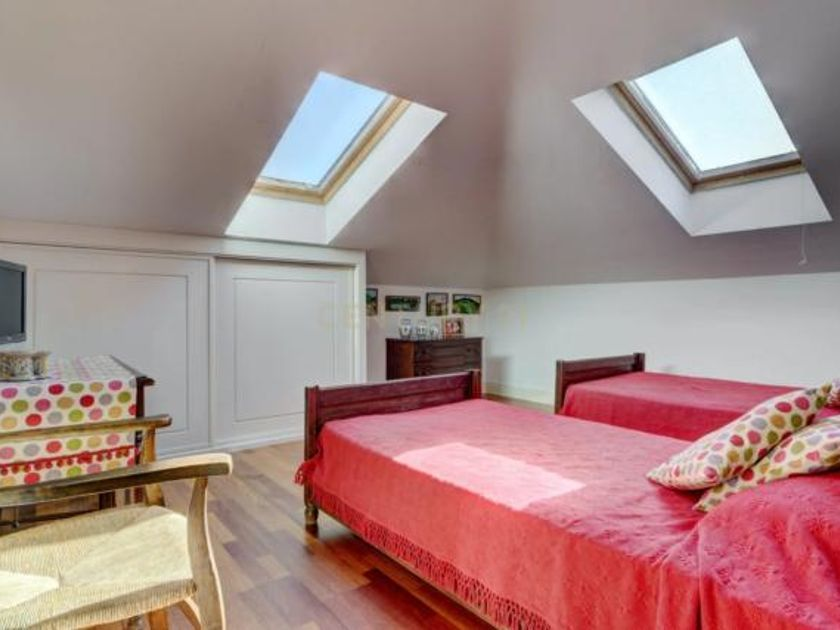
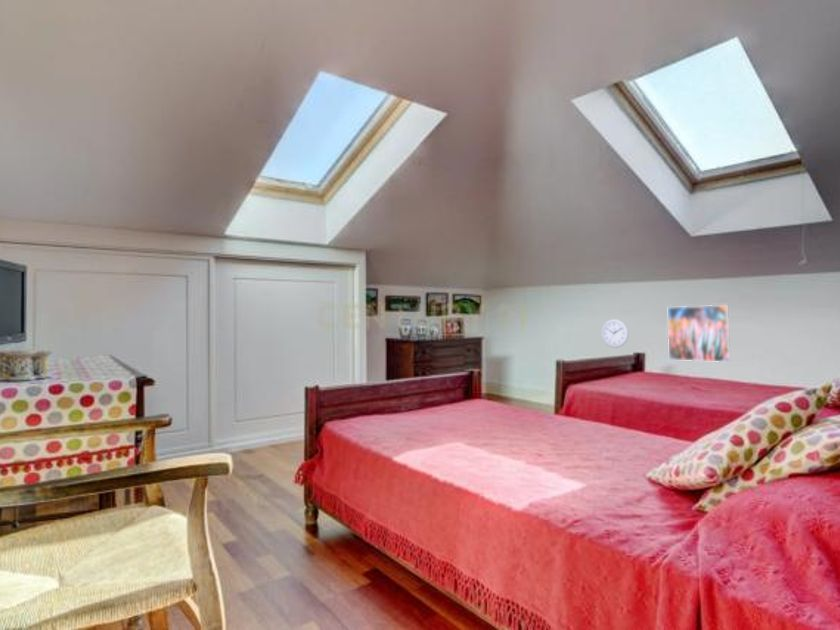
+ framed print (697, 333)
+ wall clock (614, 333)
